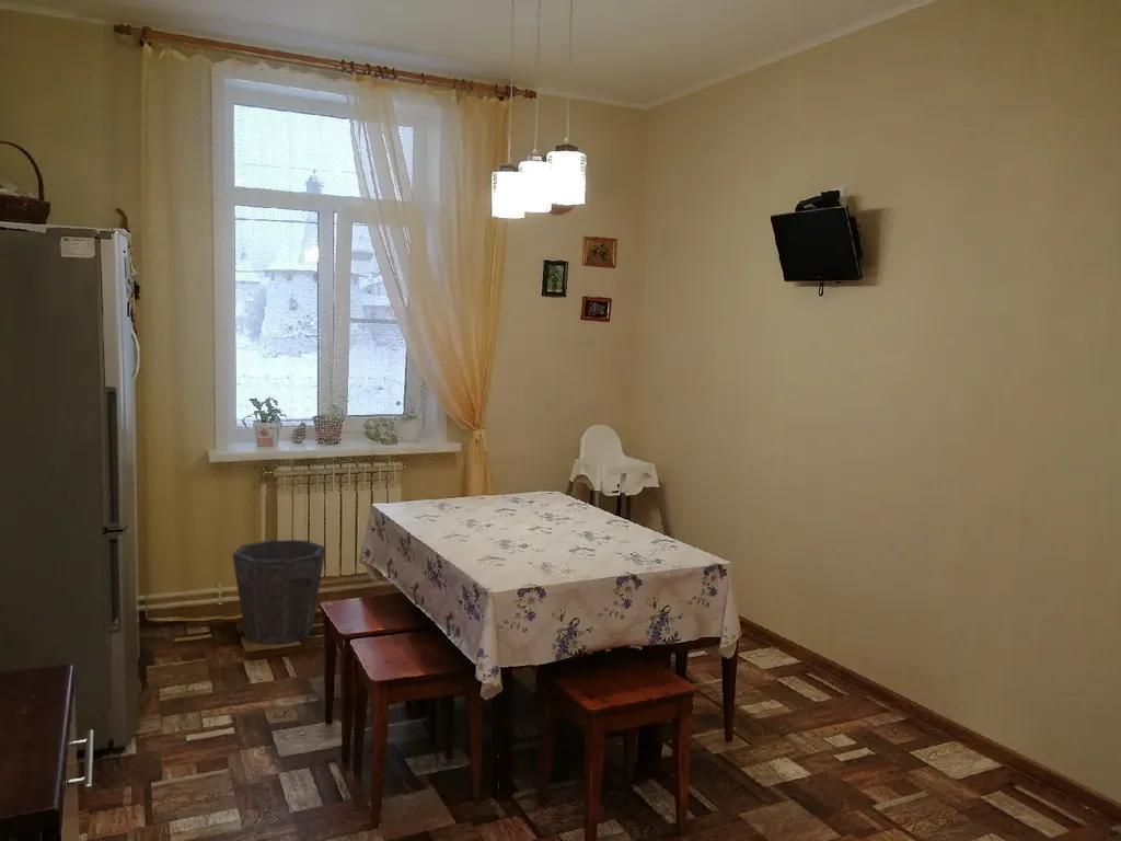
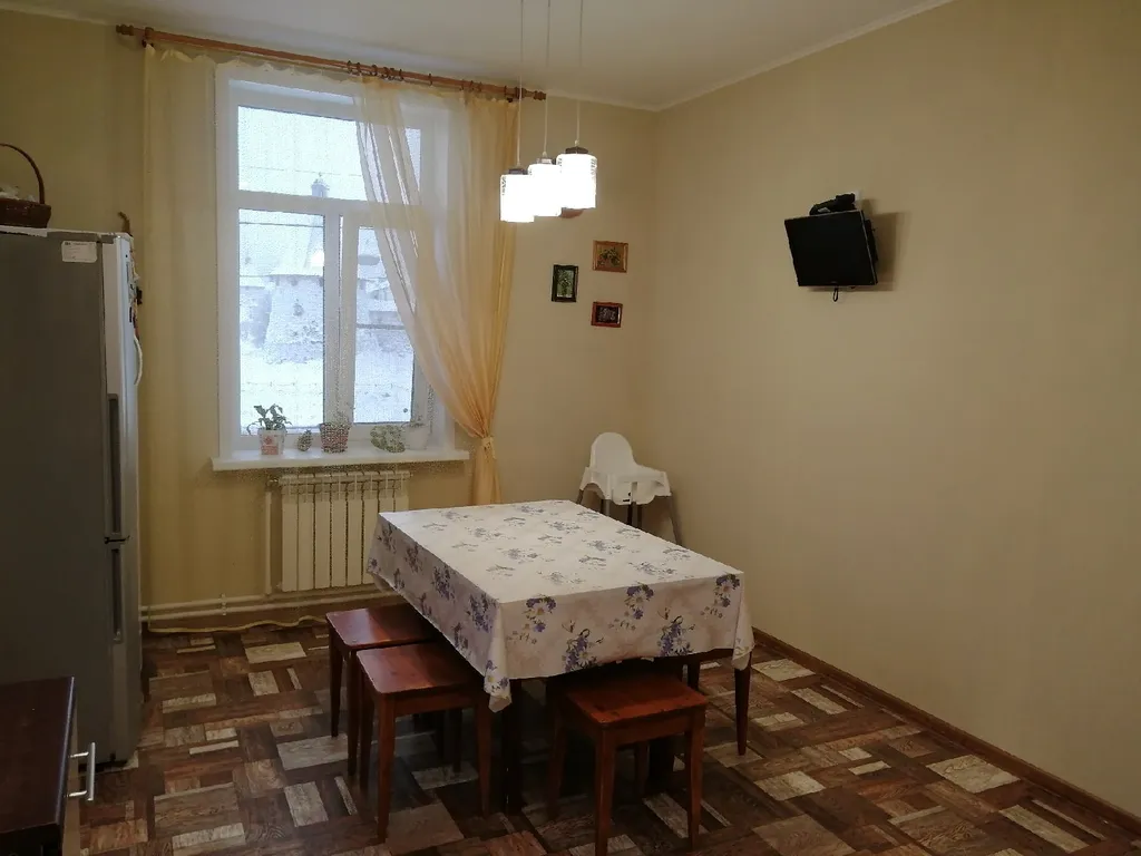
- waste bin (279, 591)
